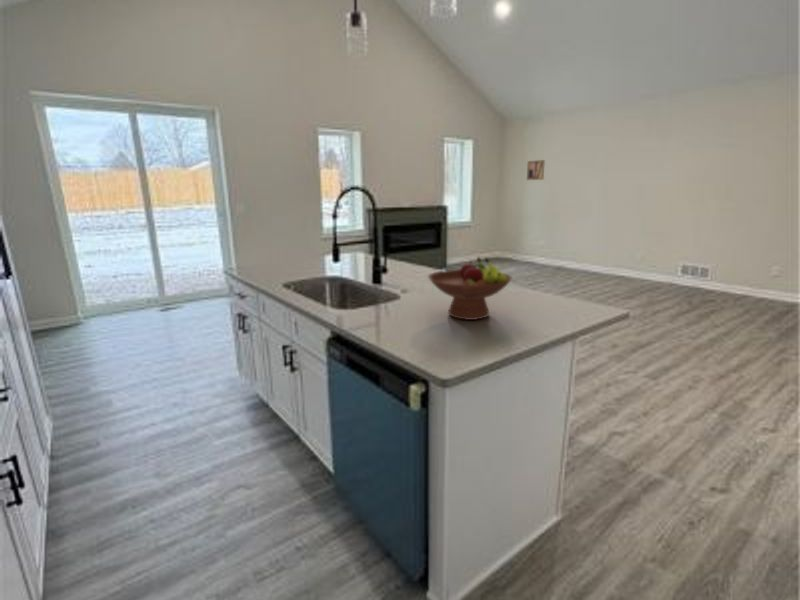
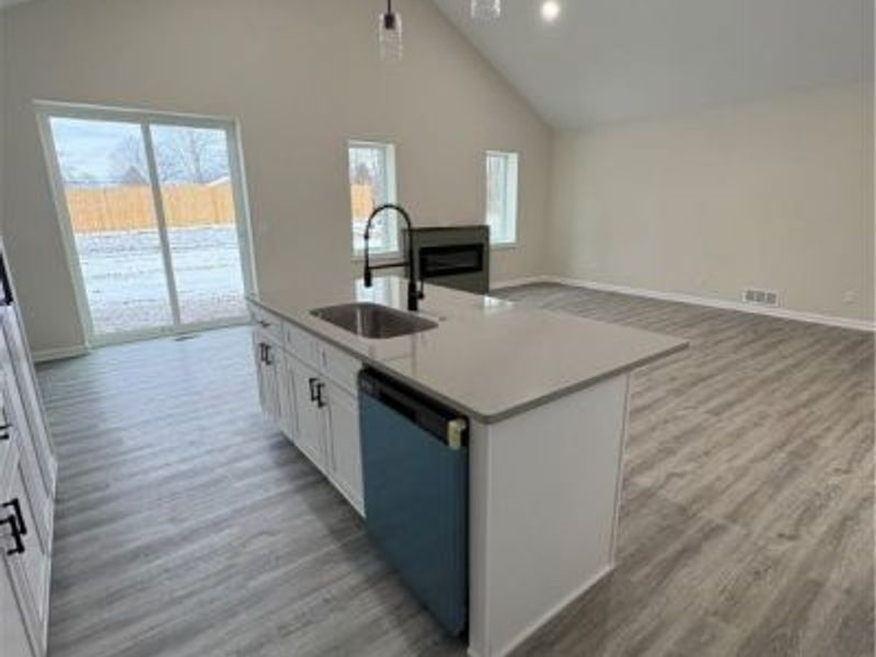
- wall art (535, 170)
- fruit bowl (469, 288)
